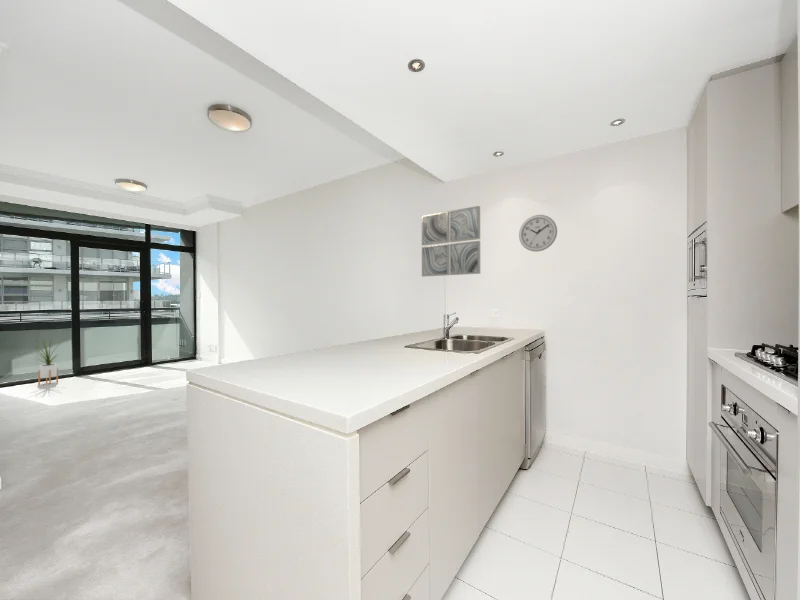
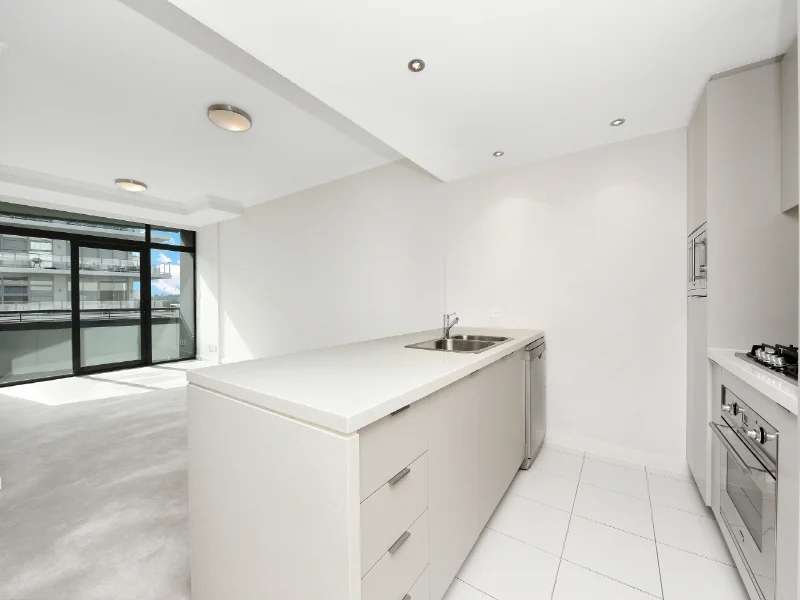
- wall clock (537, 233)
- house plant (48, 359)
- wall art (448, 242)
